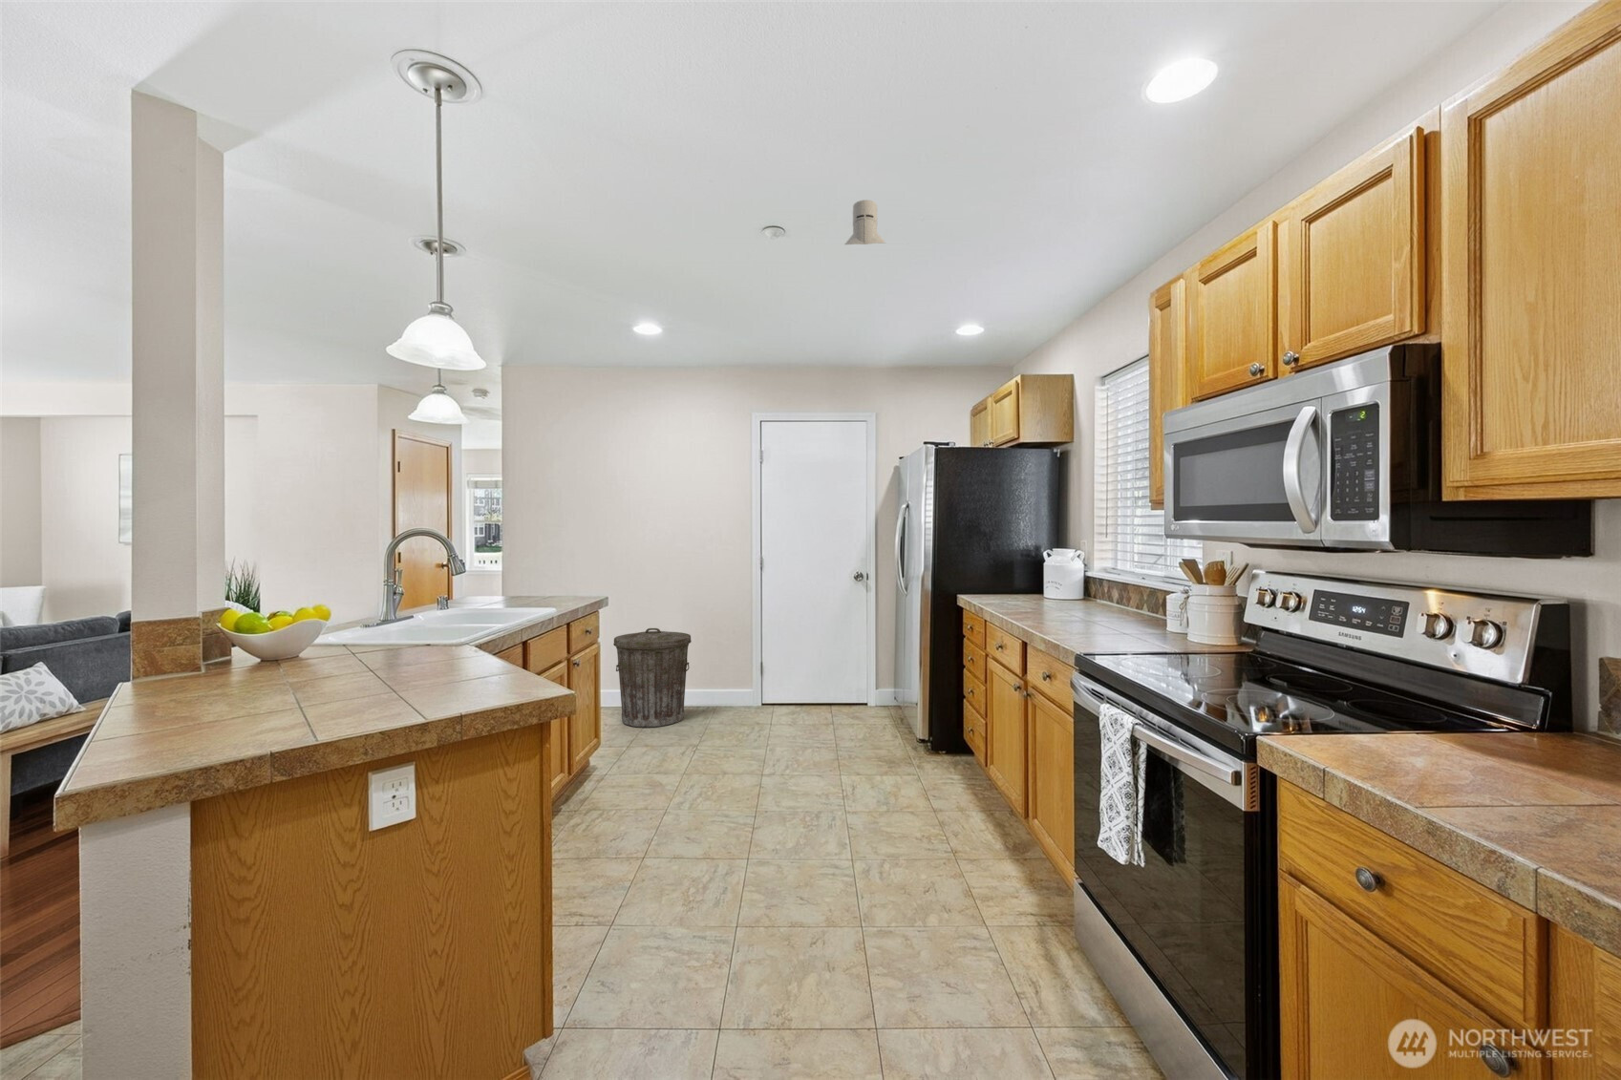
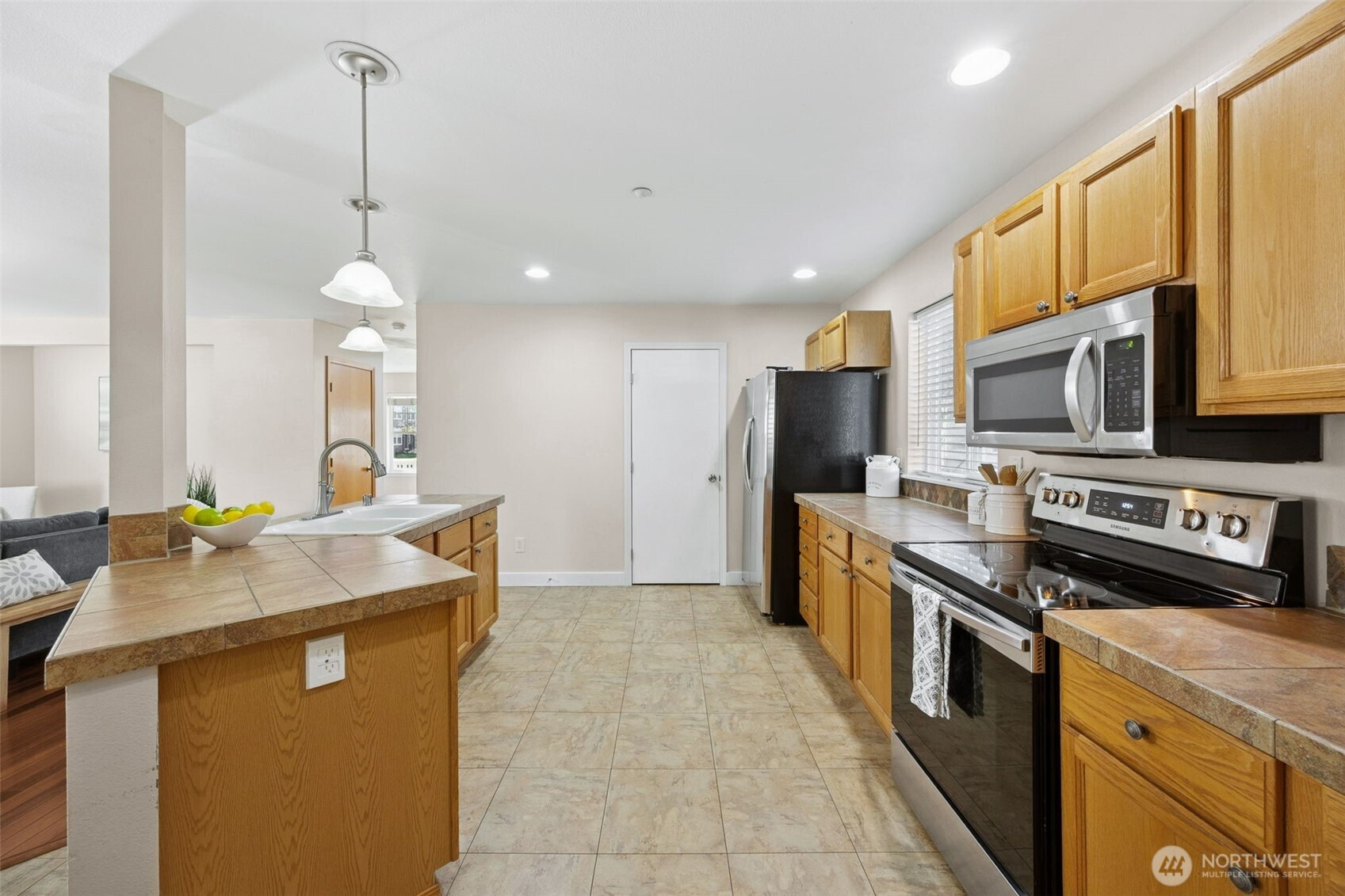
- knight helmet (864, 228)
- trash can (652, 674)
